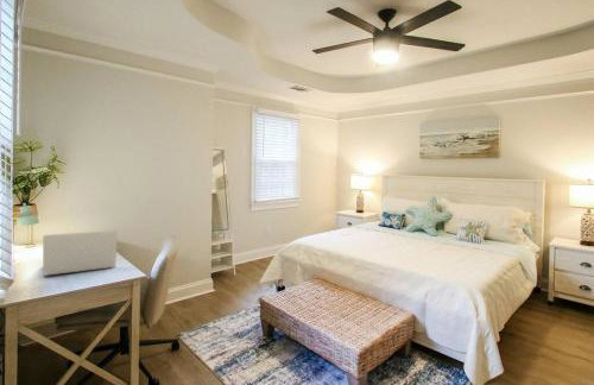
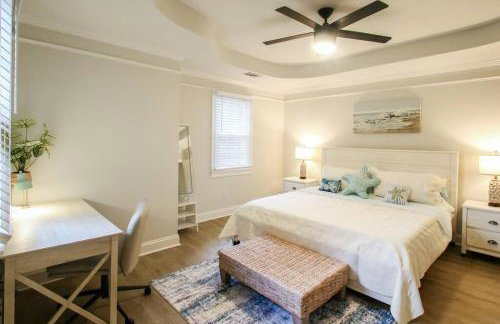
- laptop (80, 248)
